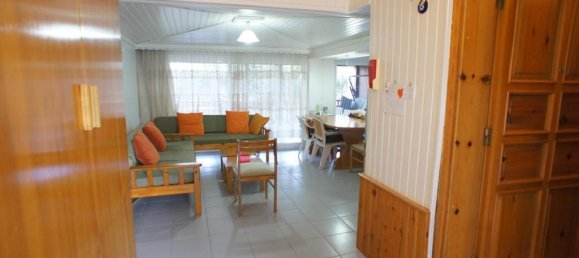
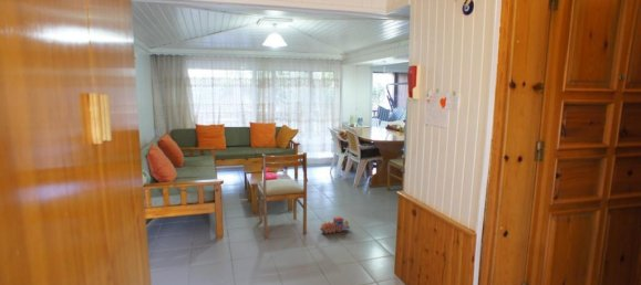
+ toy train (334, 224)
